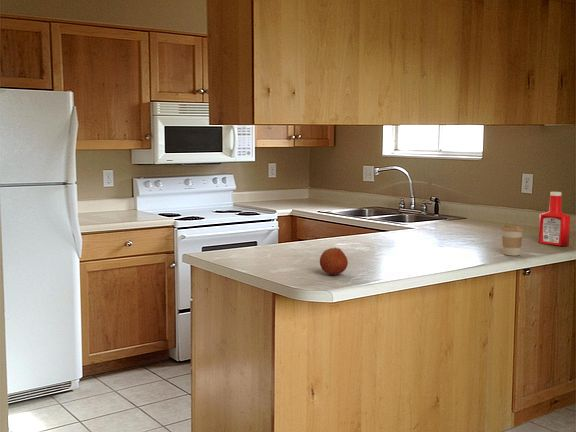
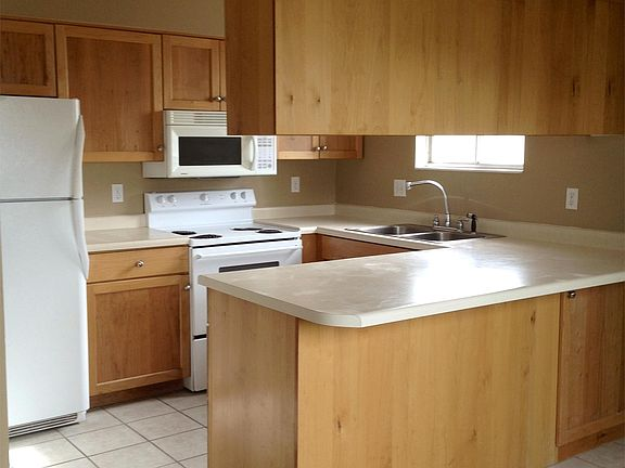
- coffee cup (512, 239)
- soap bottle (554, 218)
- fruit (333, 260)
